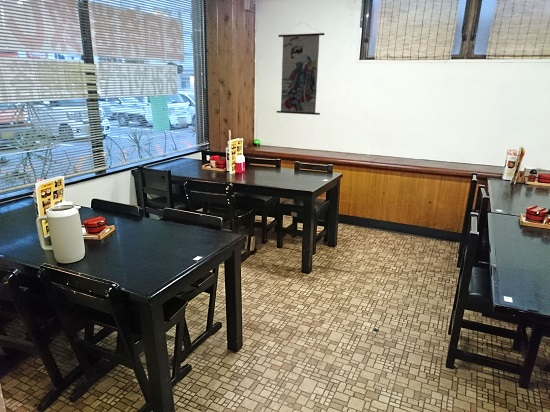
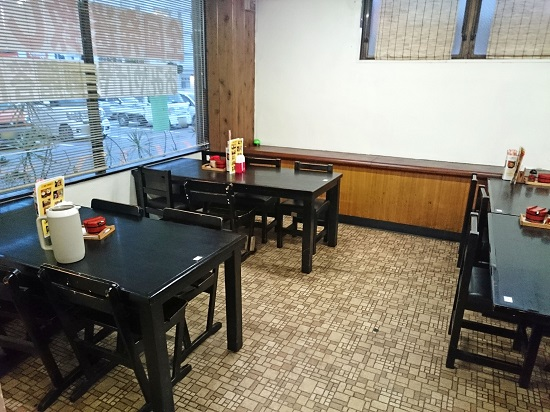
- wall scroll (299, 69)
